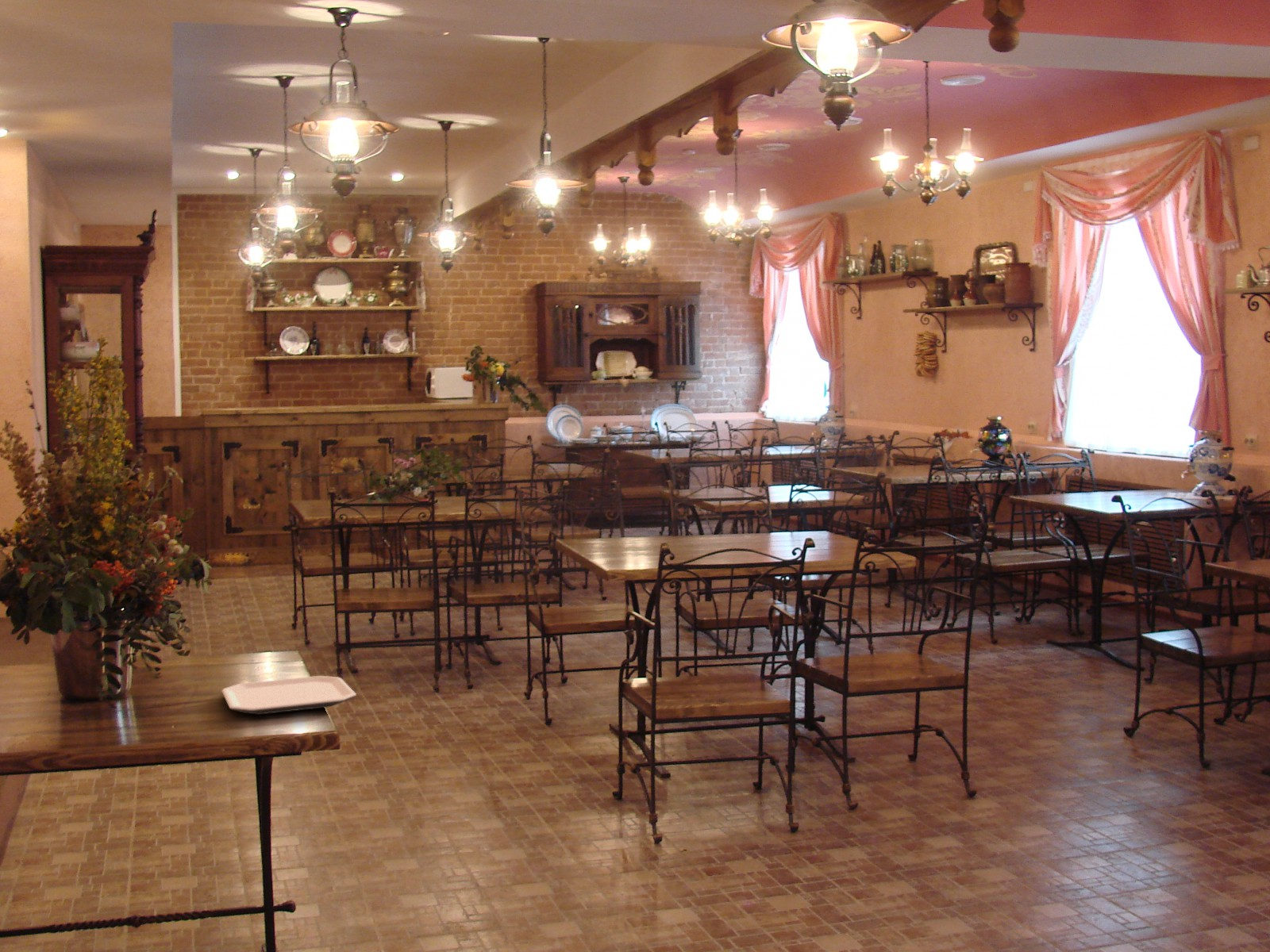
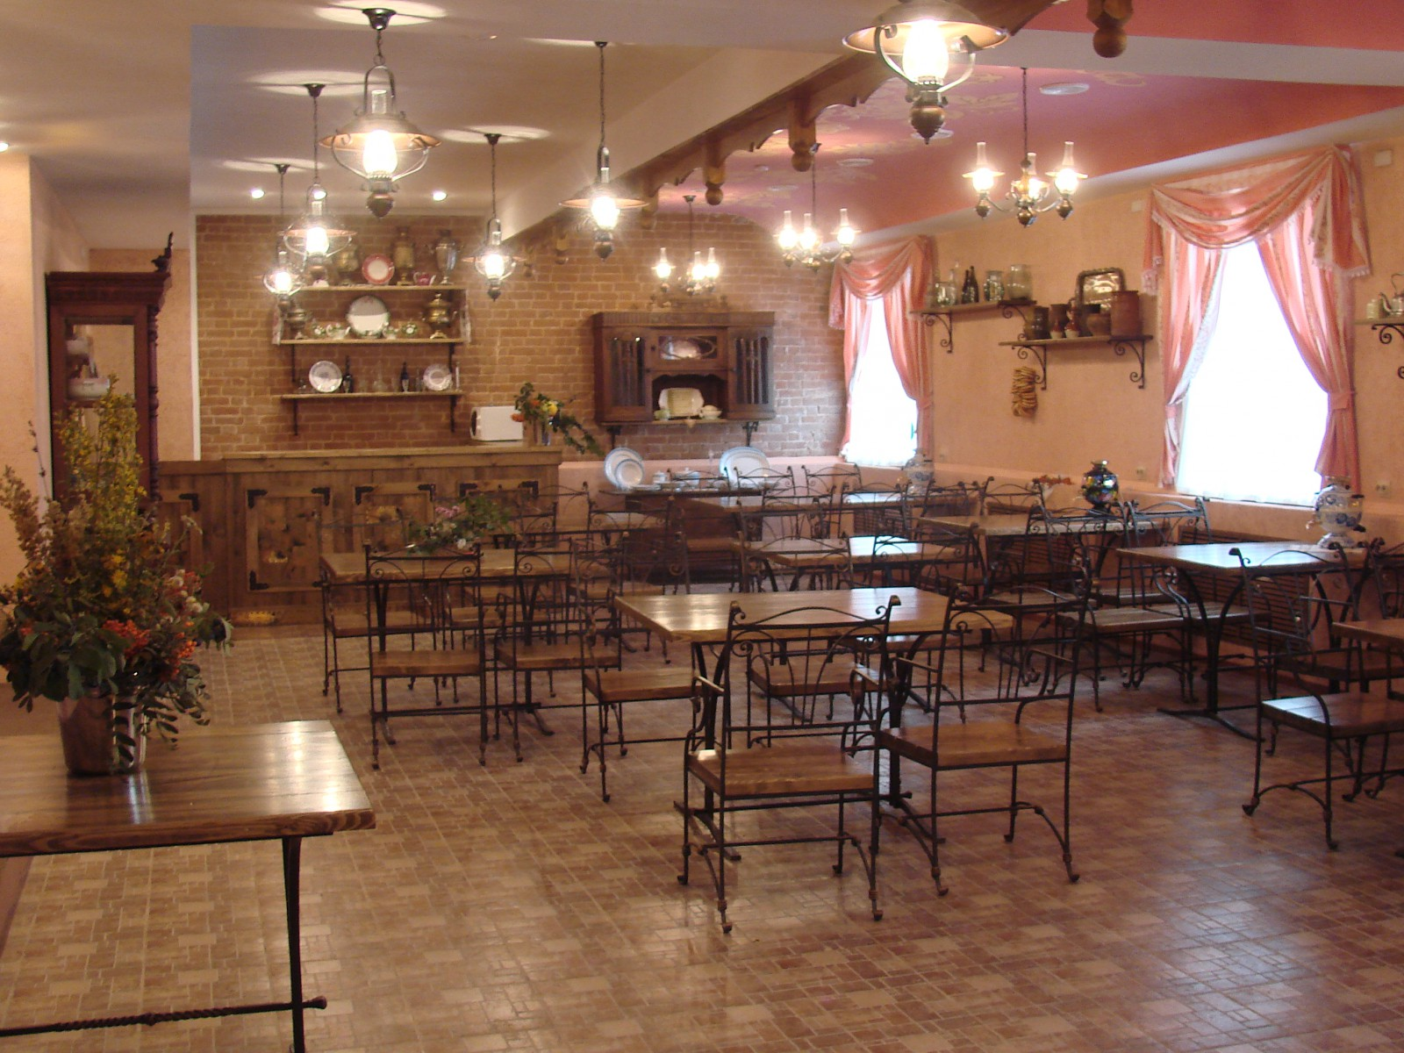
- plate (288, 695)
